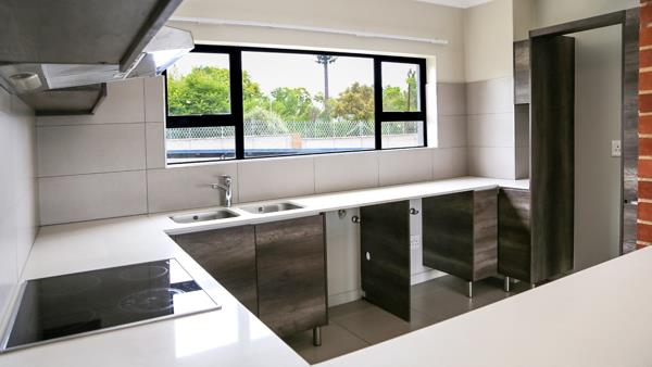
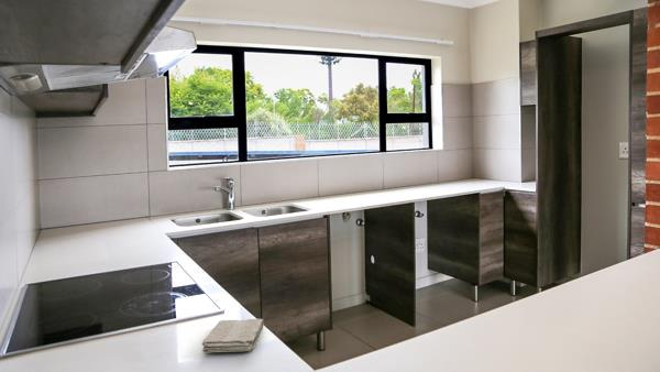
+ washcloth (234, 333)
